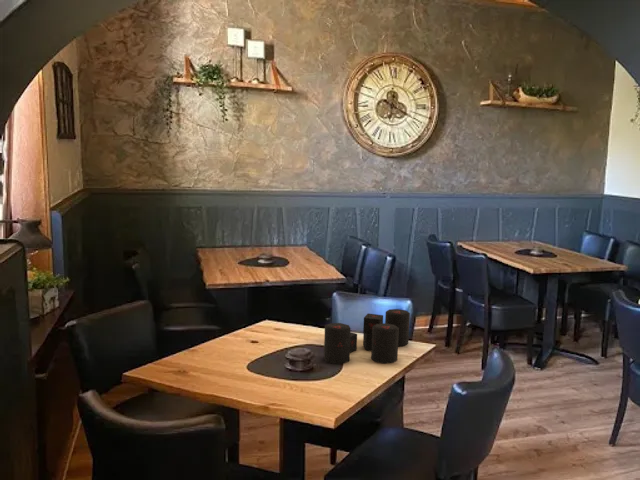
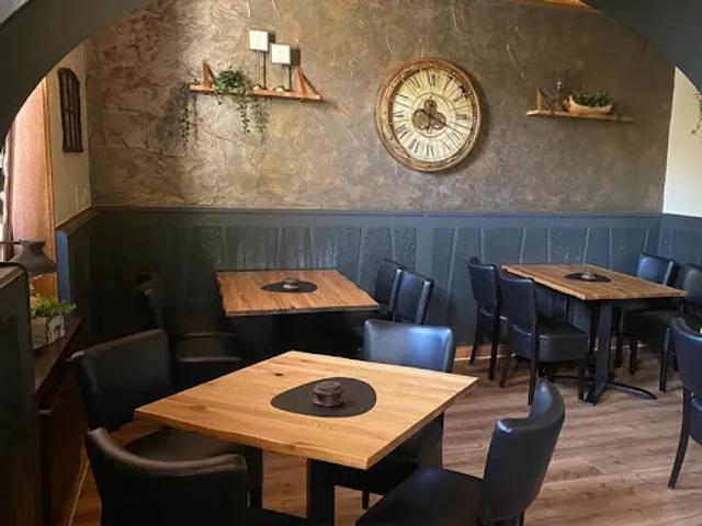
- candle (367, 334)
